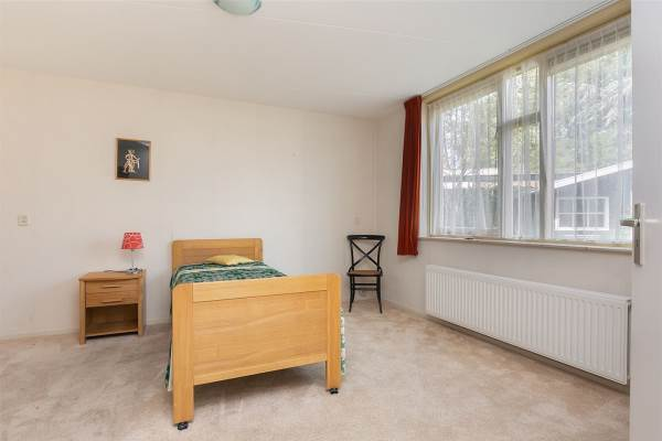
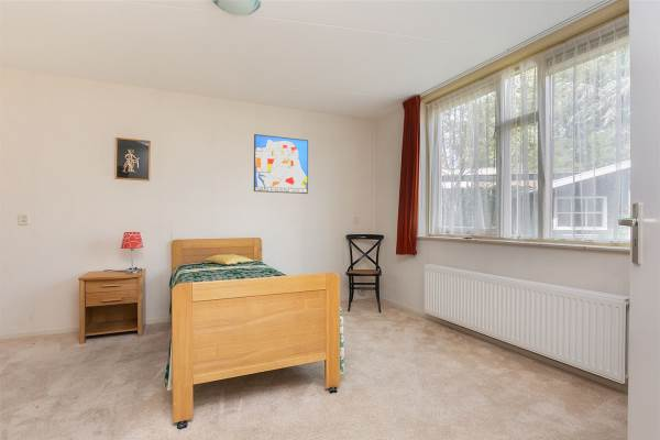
+ wall art (282, 164)
